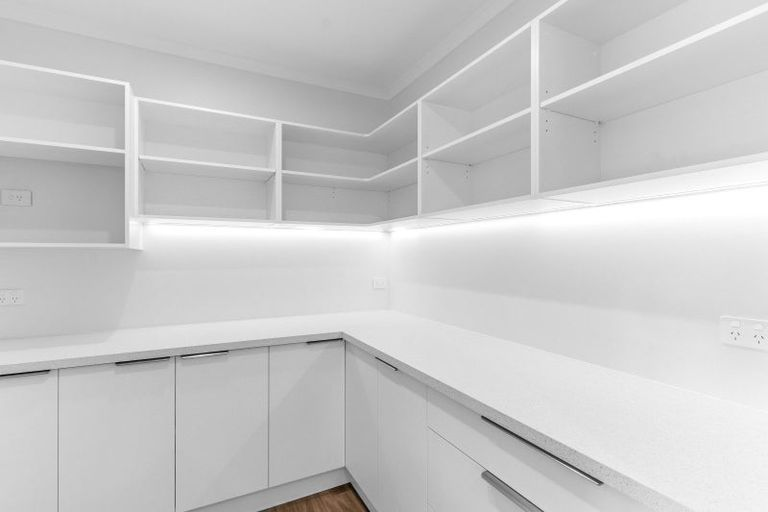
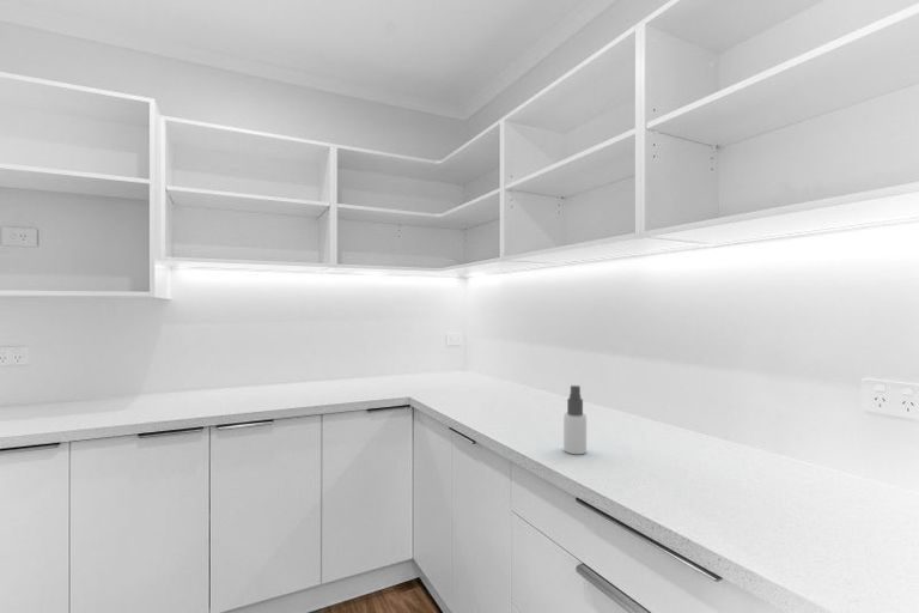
+ spray bottle (574, 418)
